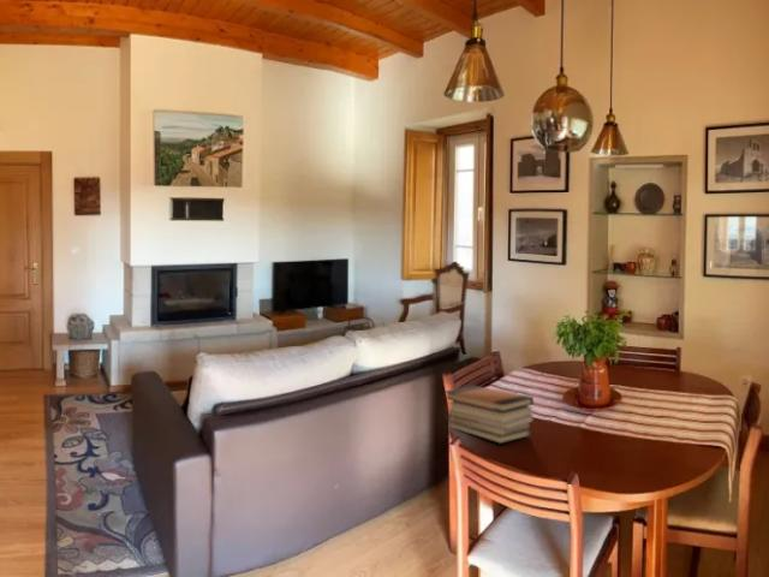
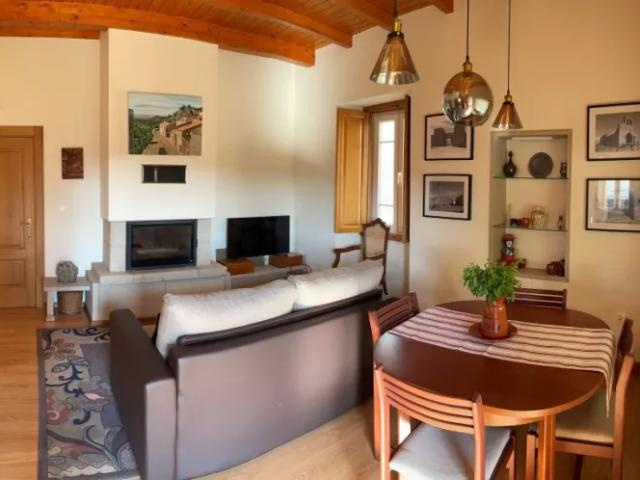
- book stack (488, 412)
